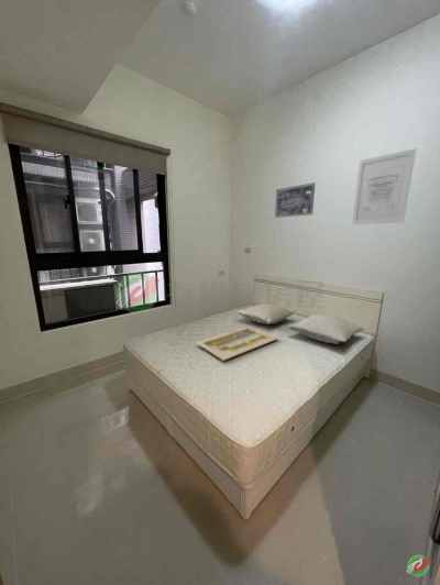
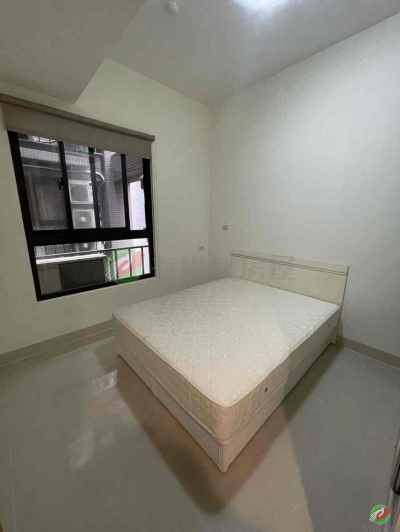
- pillow (264, 312)
- serving tray (240, 343)
- wall art (293, 201)
- pillow (326, 327)
- wall art (381, 190)
